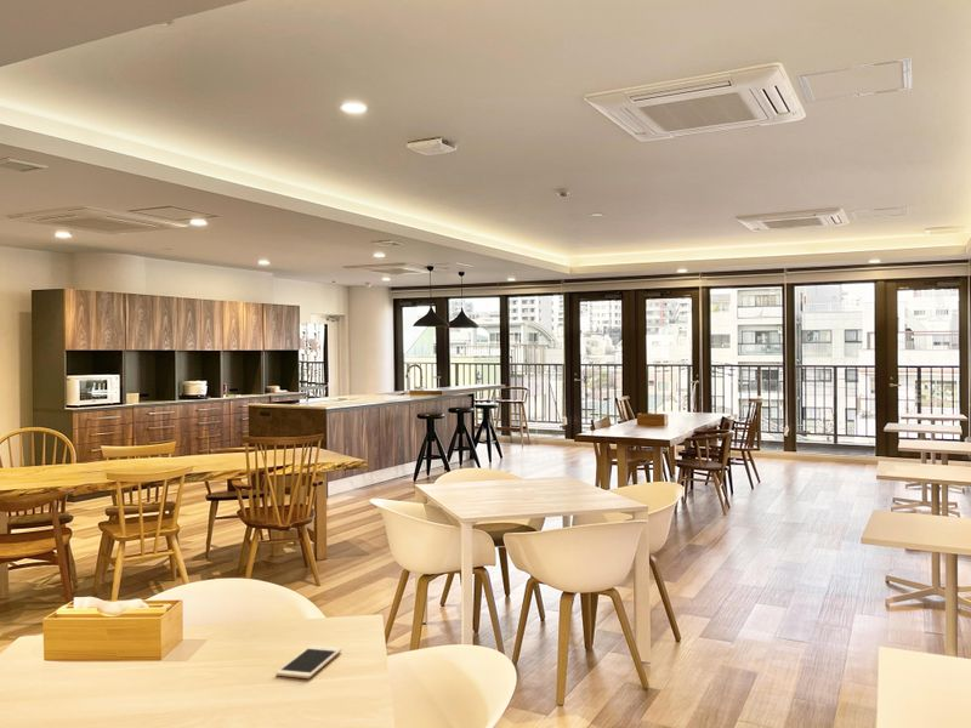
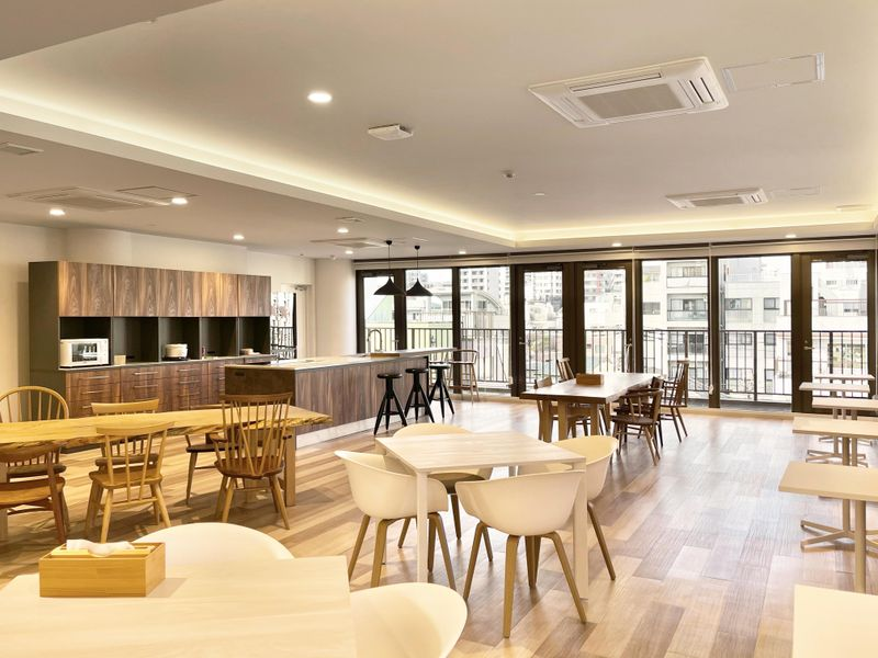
- cell phone (310, 660)
